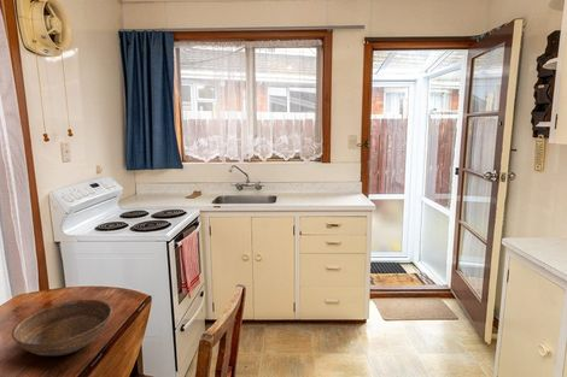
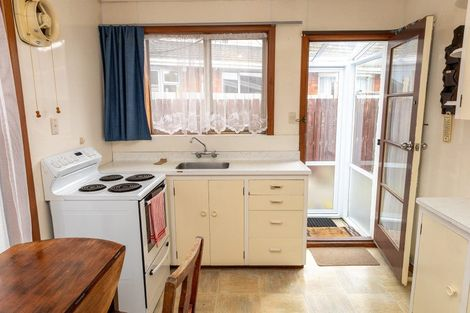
- bowl (66, 331)
